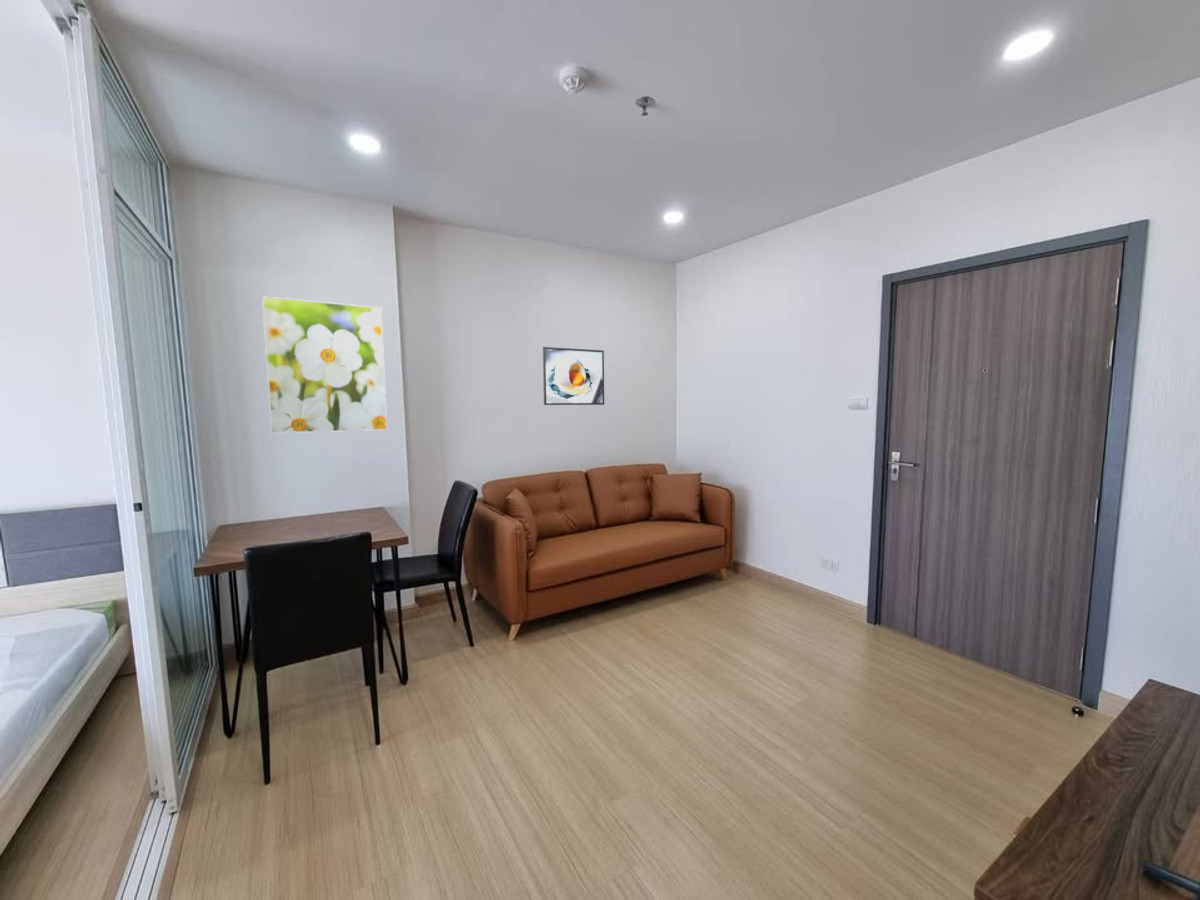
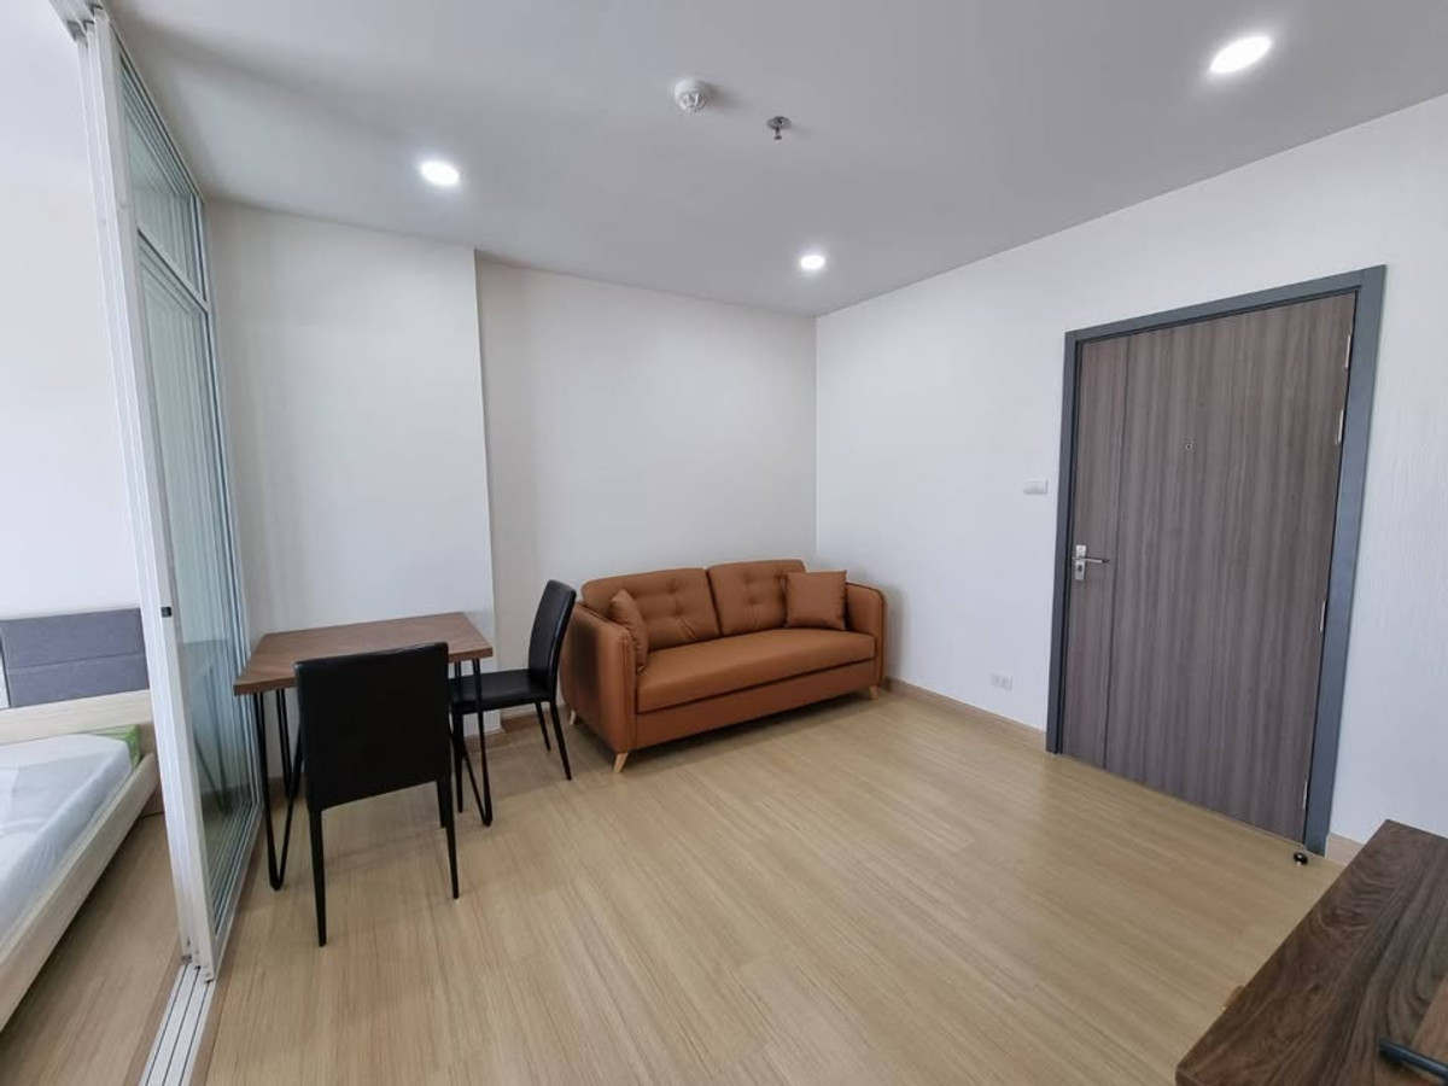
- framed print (328, 367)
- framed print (574, 376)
